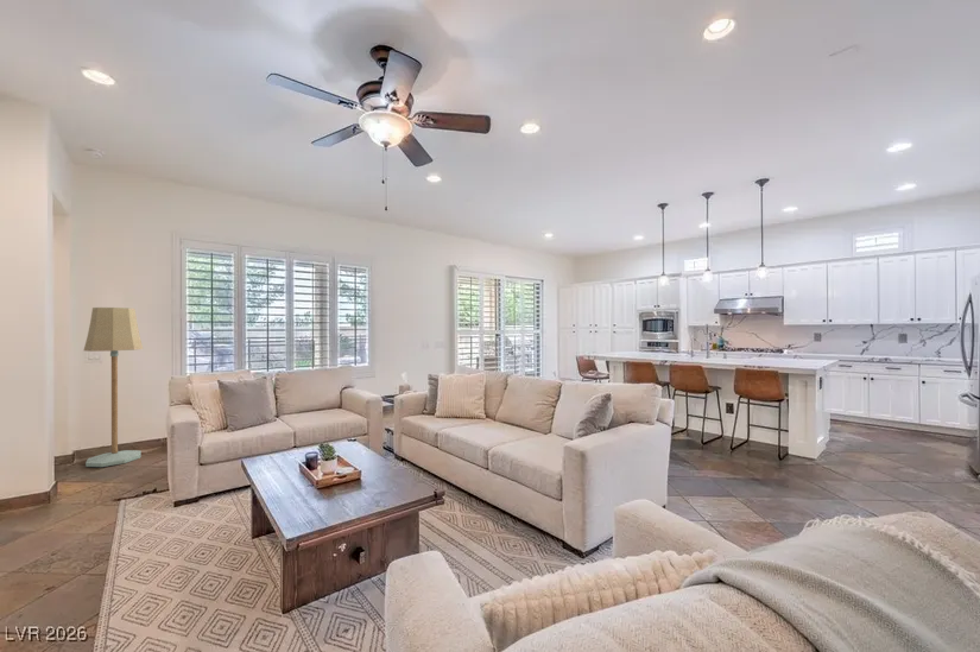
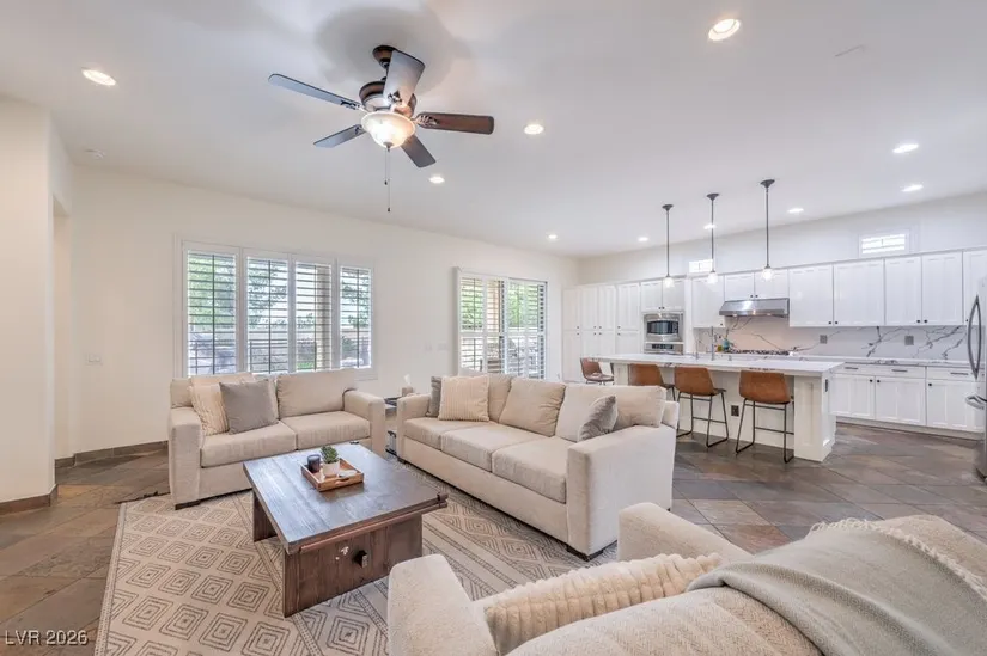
- floor lamp (114, 384)
